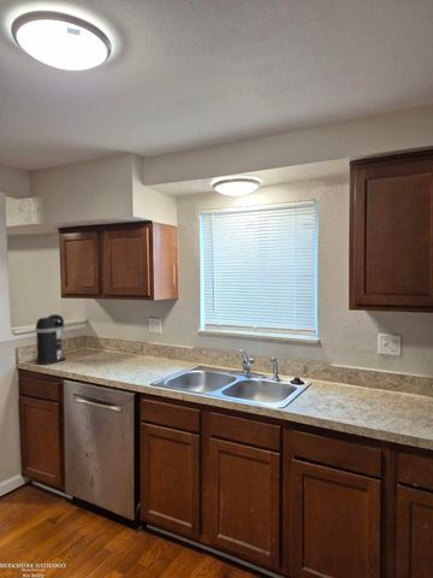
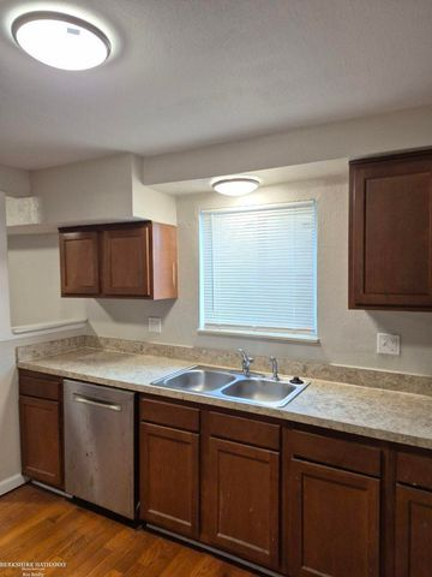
- coffee maker (51, 337)
